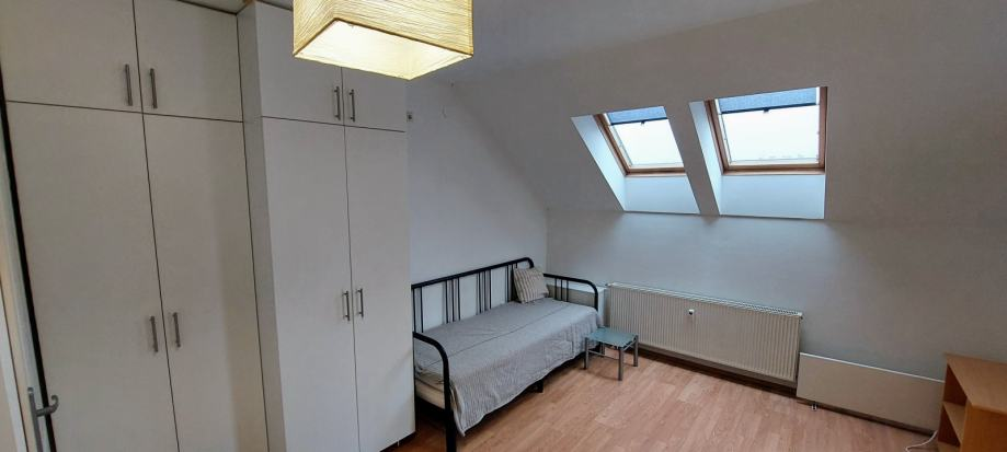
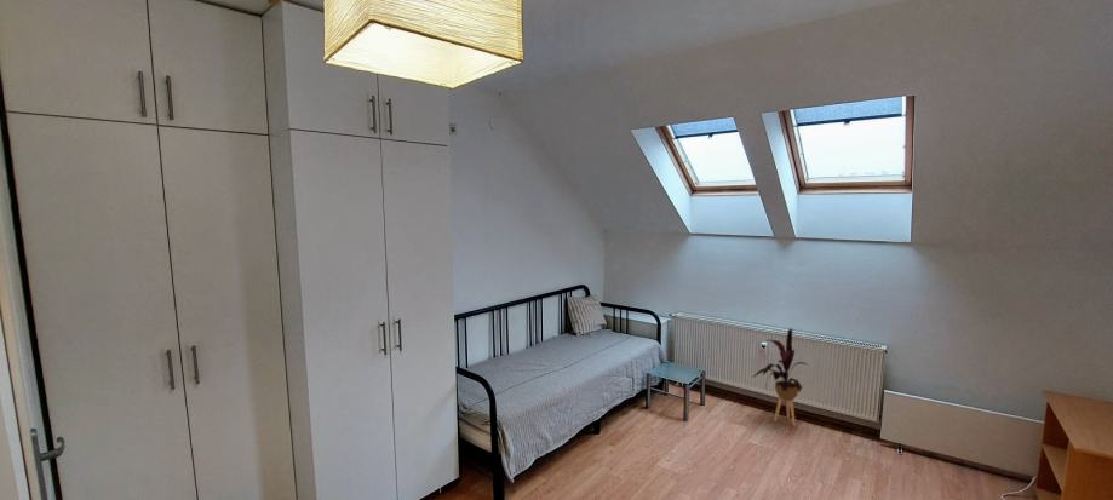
+ house plant (780, 373)
